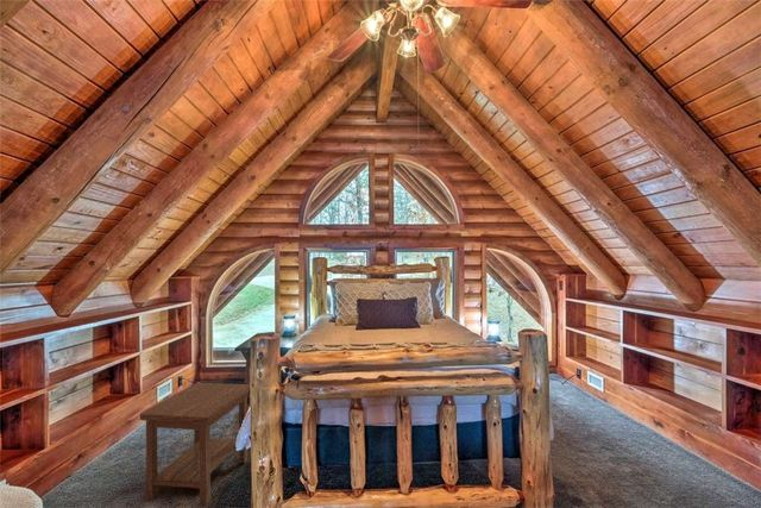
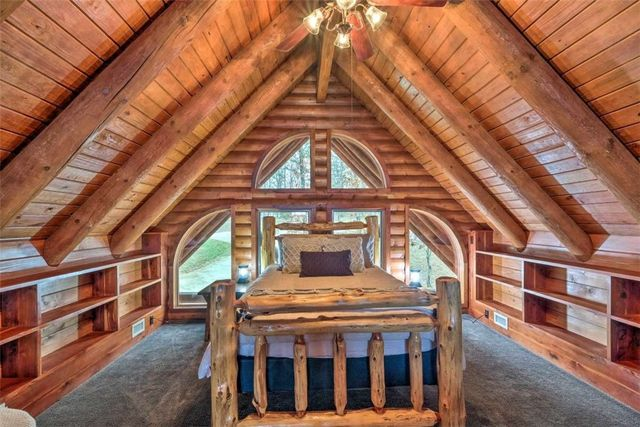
- side table (201, 438)
